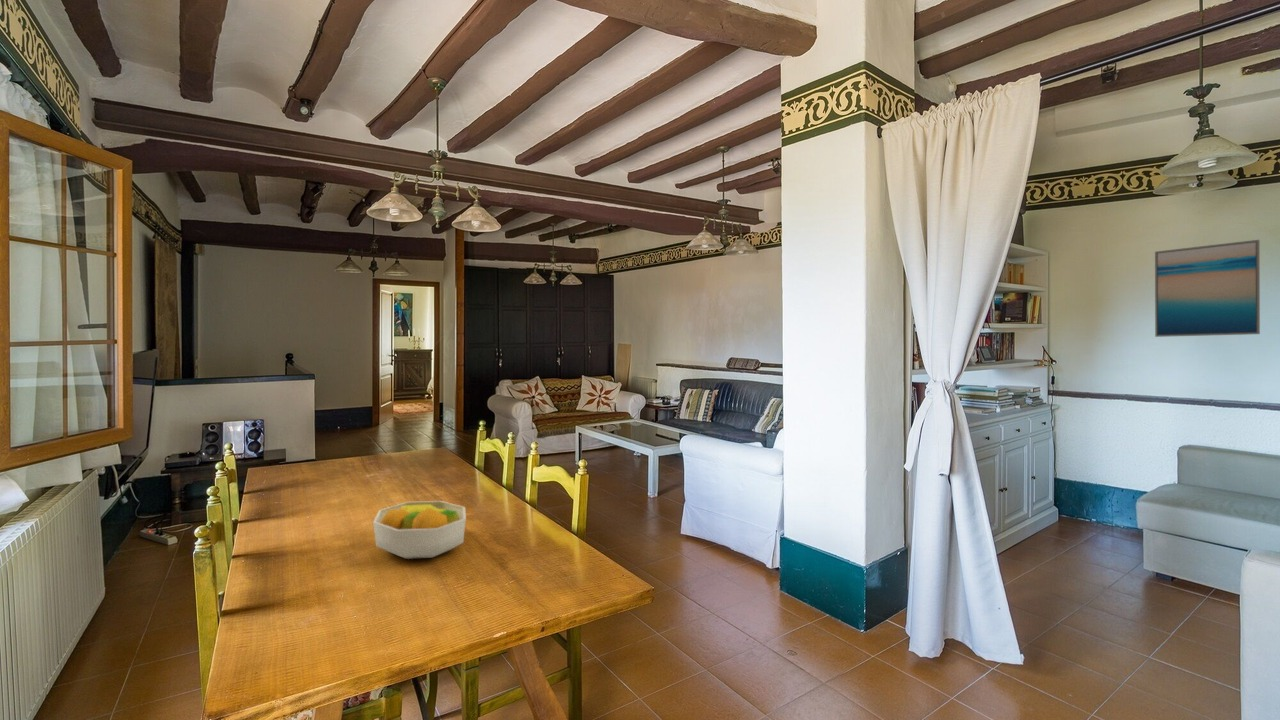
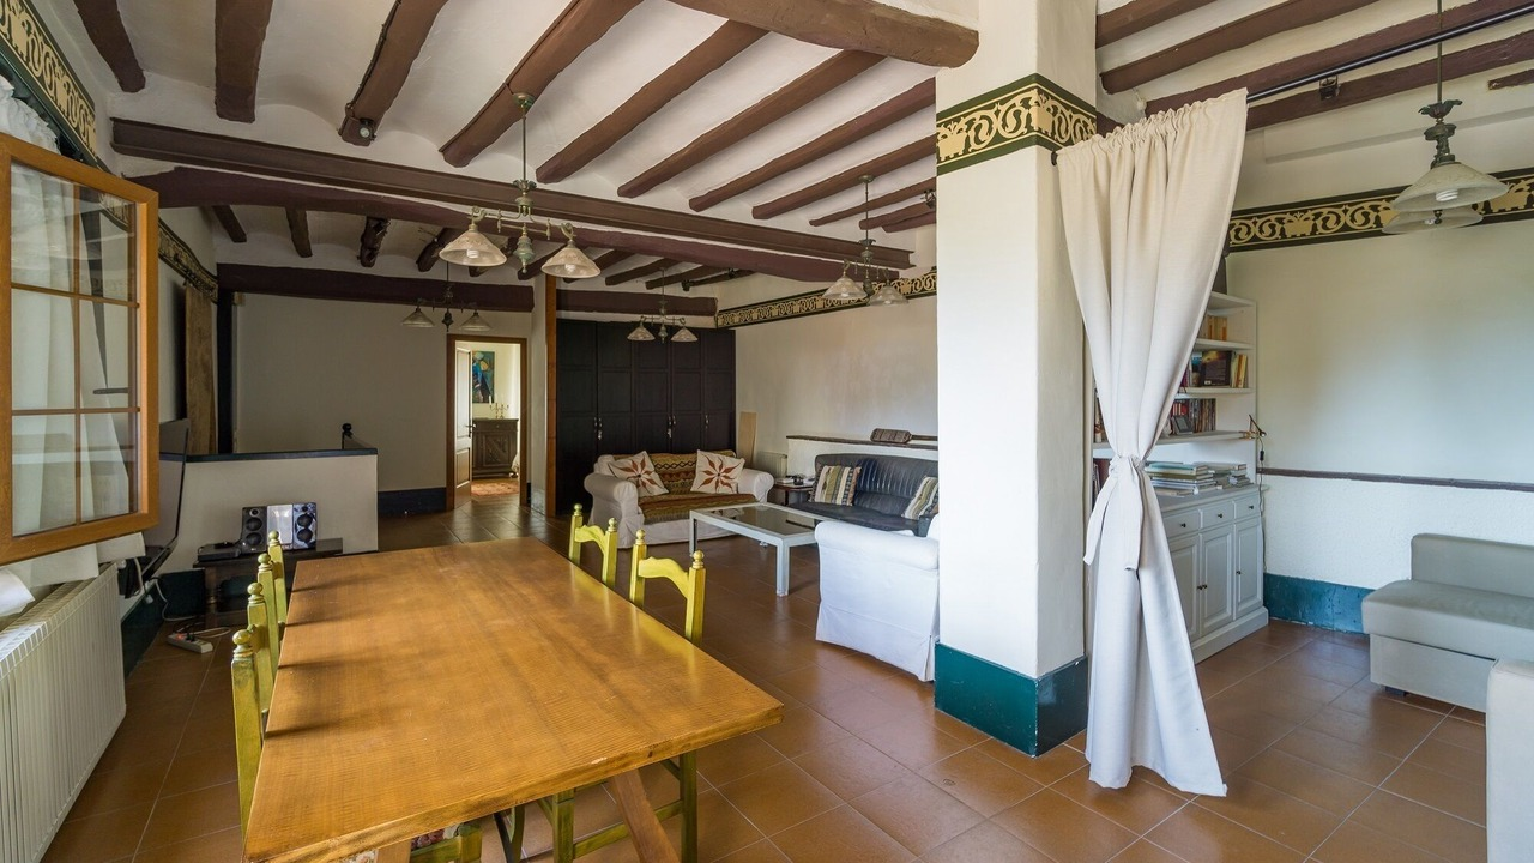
- wall art (1204, 290)
- fruit bowl (421, 522)
